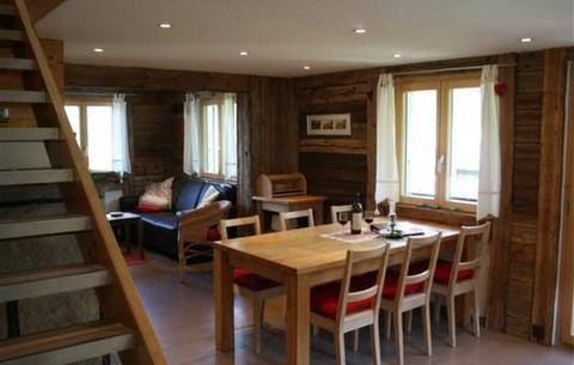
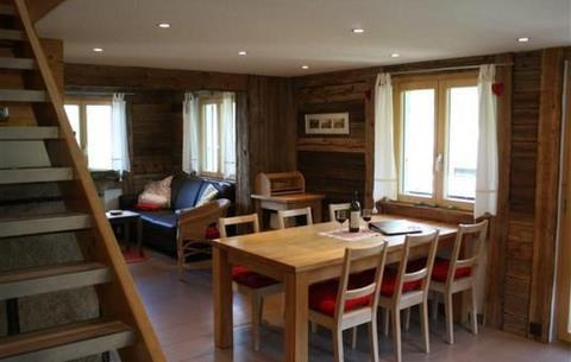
- candle holder (391, 217)
